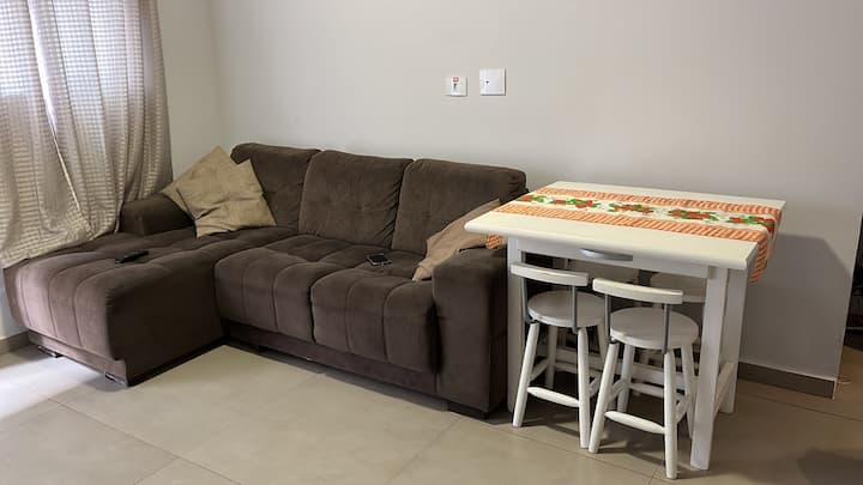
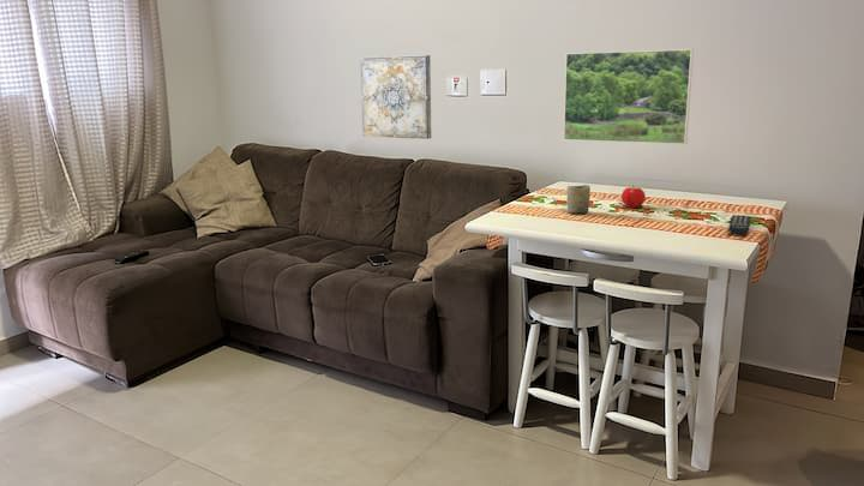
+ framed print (624, 97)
+ wall art (395, 97)
+ cup (577, 198)
+ fruit (632, 196)
+ remote control (739, 223)
